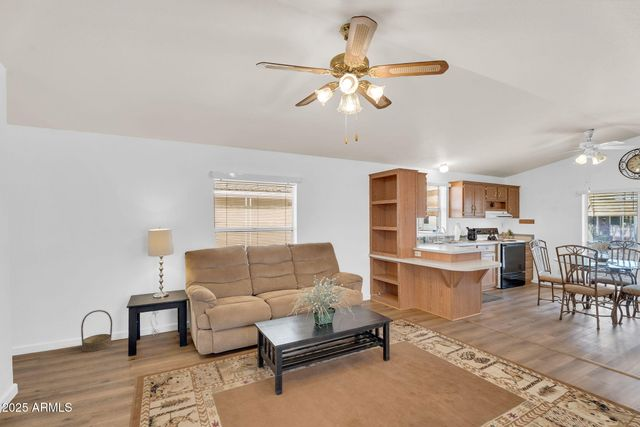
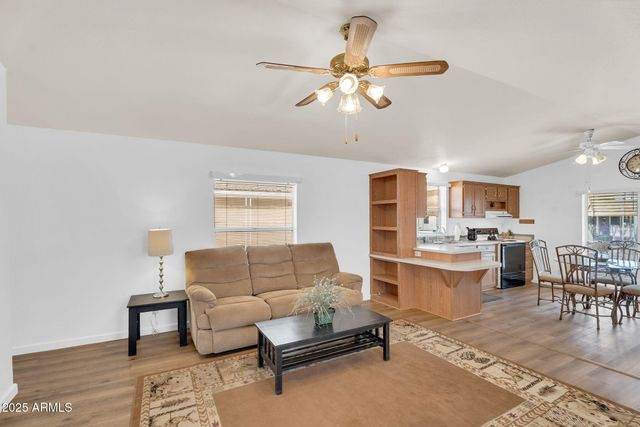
- basket (99, 334)
